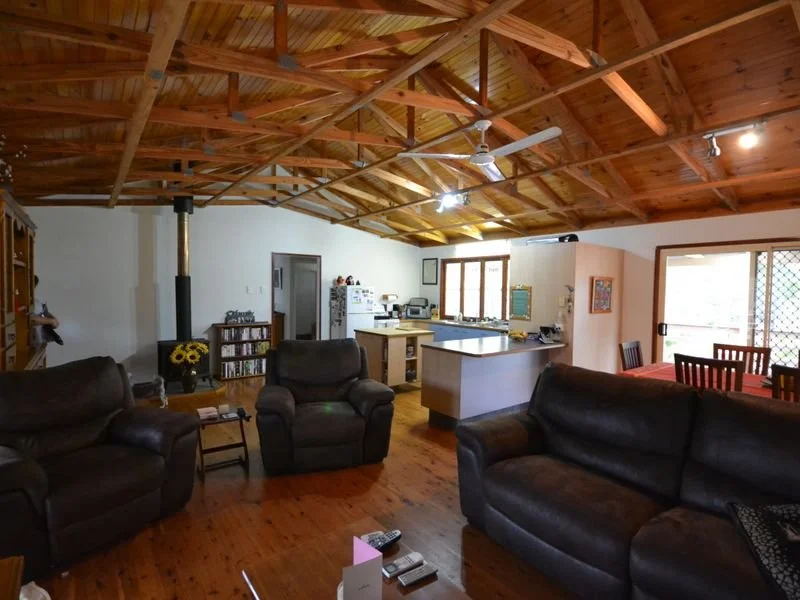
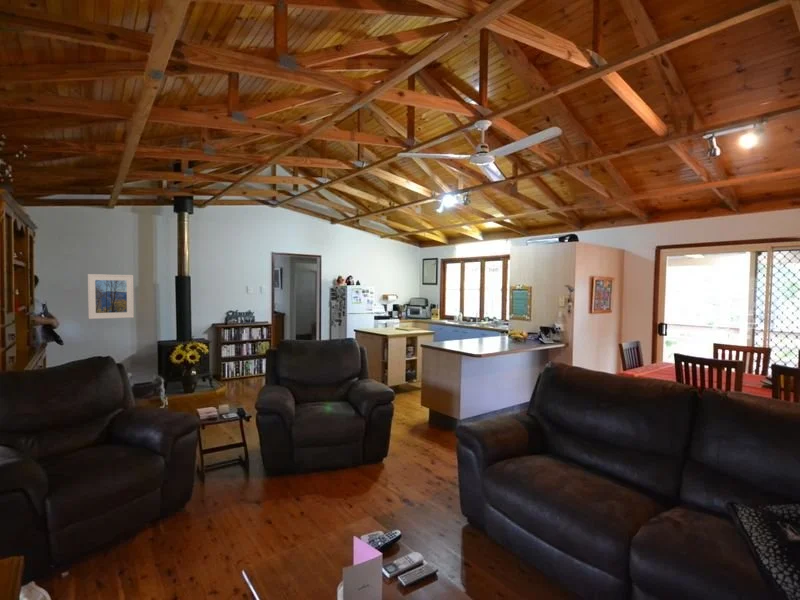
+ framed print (111, 296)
